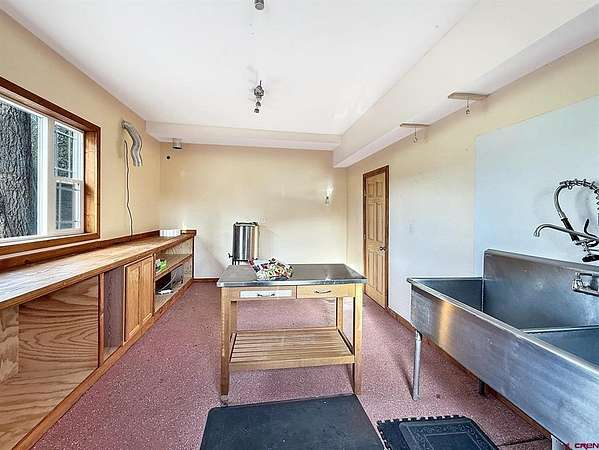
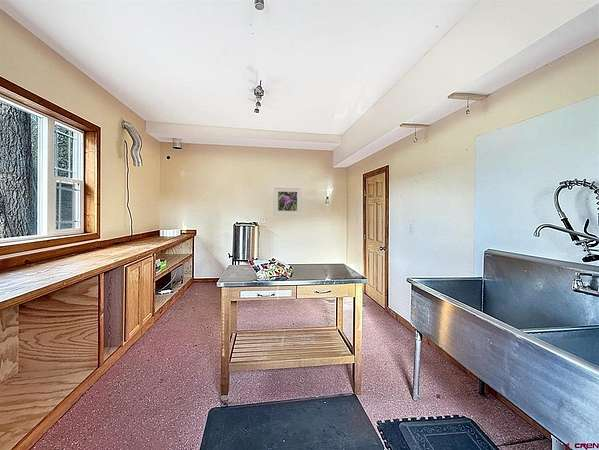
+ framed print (287, 201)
